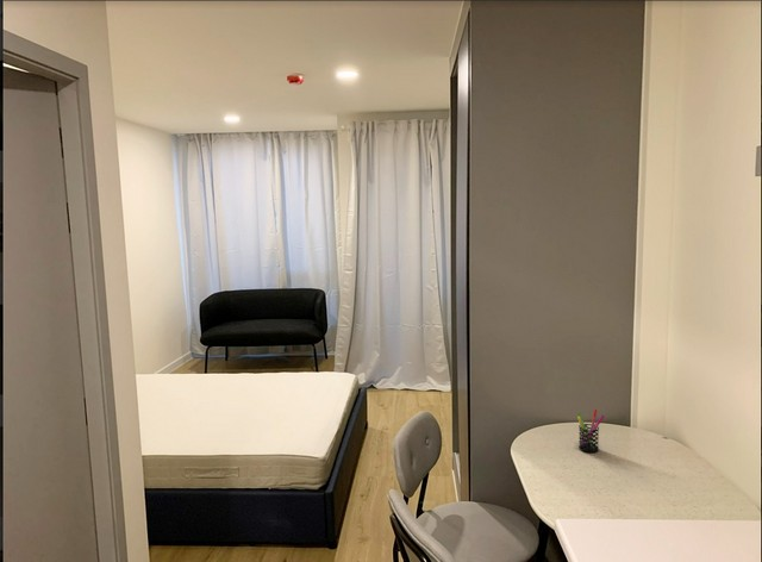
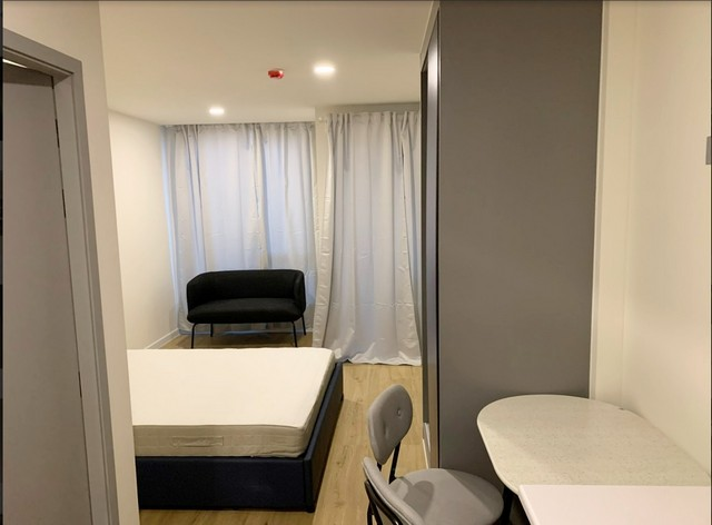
- pen holder (587, 429)
